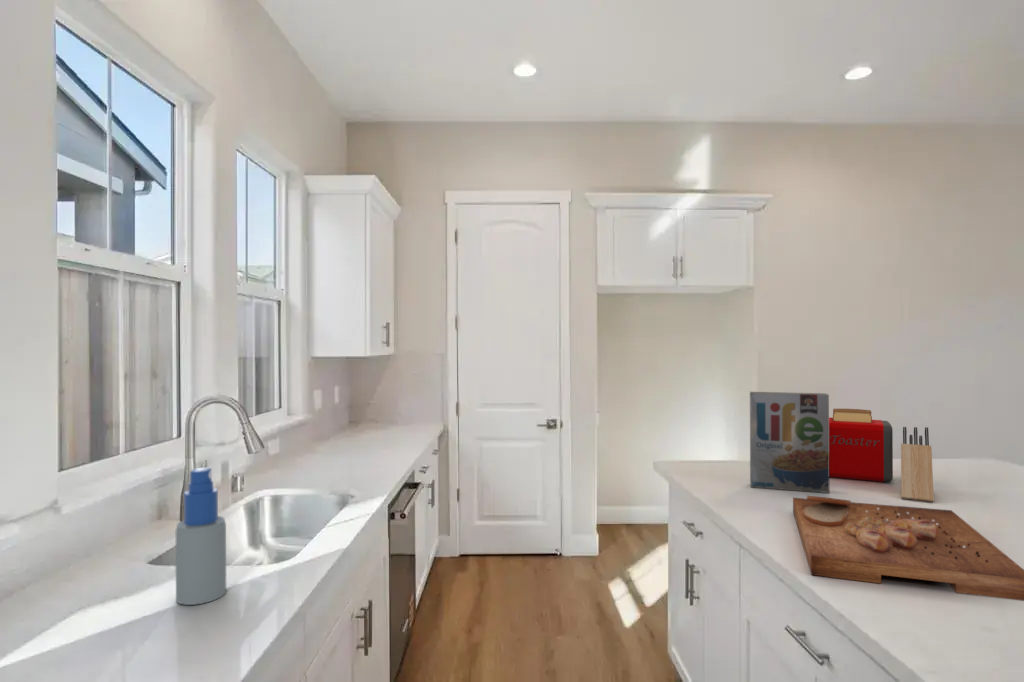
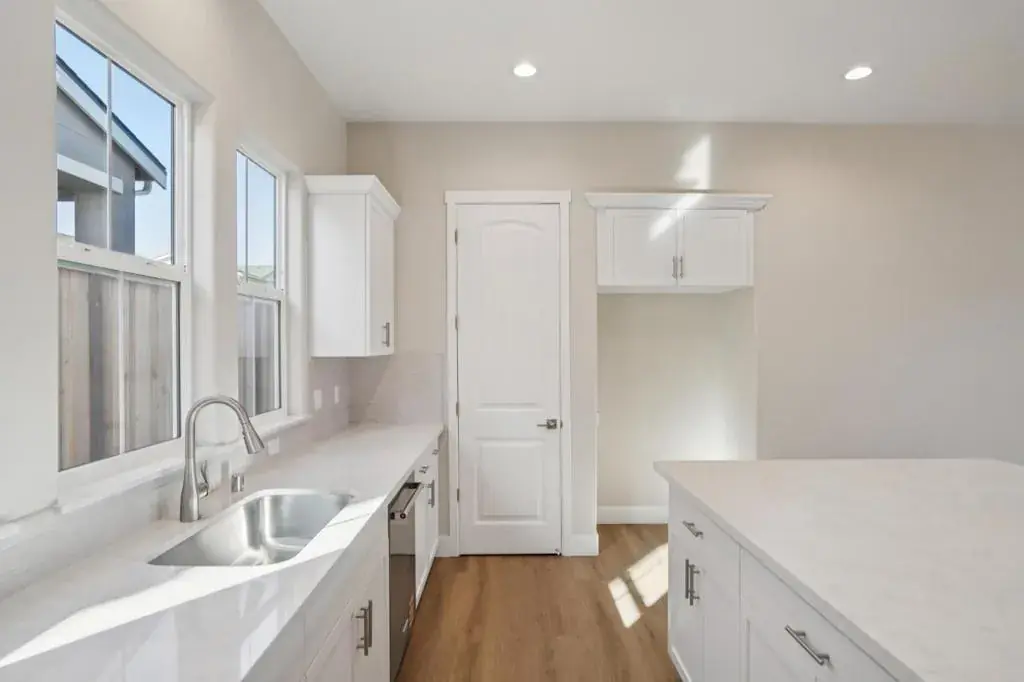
- cutting board (889, 527)
- toaster (851, 442)
- cereal box (788, 440)
- spray bottle (201, 532)
- knife block (916, 461)
